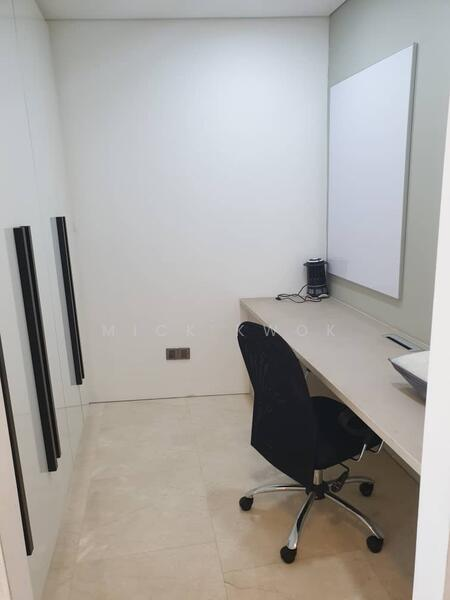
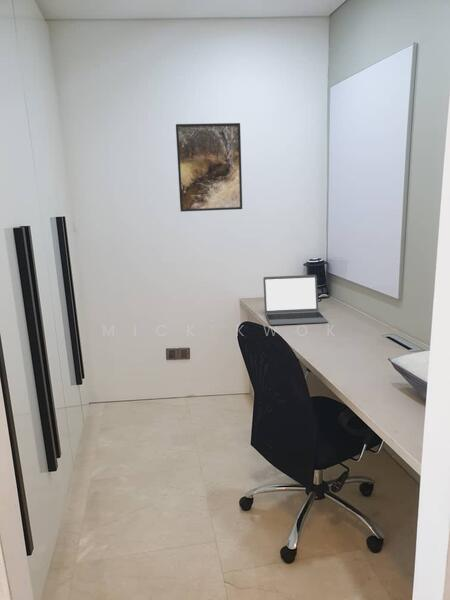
+ laptop (294, 299)
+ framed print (209, 167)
